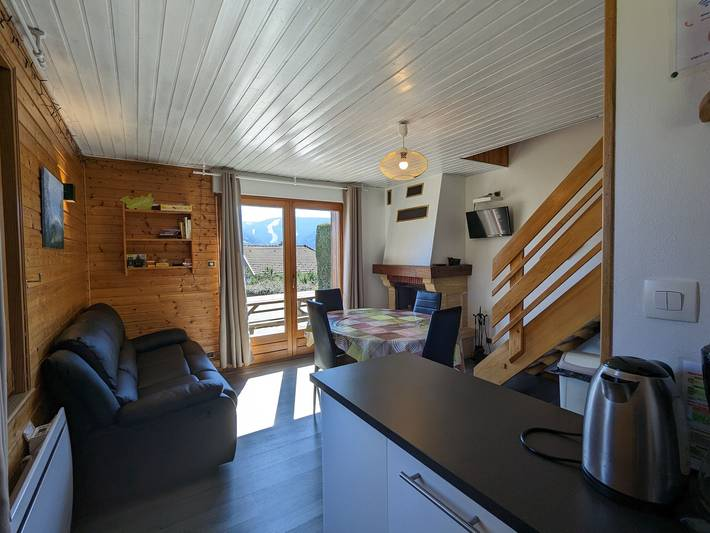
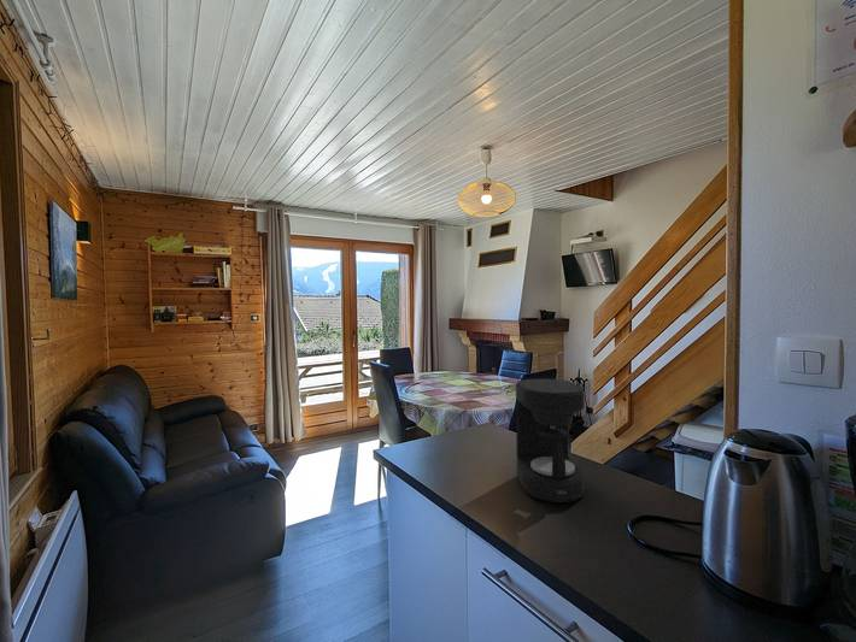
+ coffee maker (550, 435)
